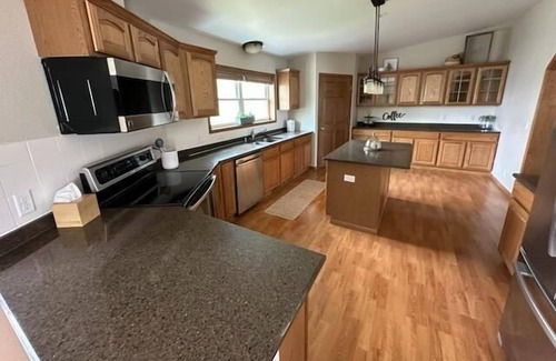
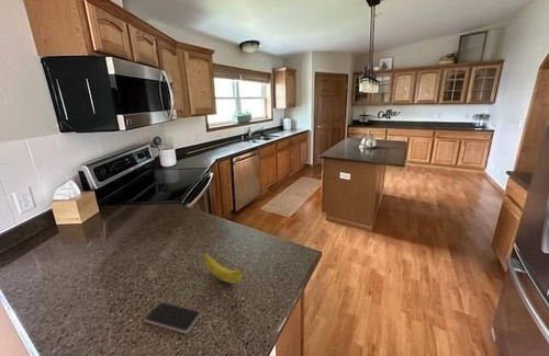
+ banana (223, 269)
+ smartphone (172, 315)
